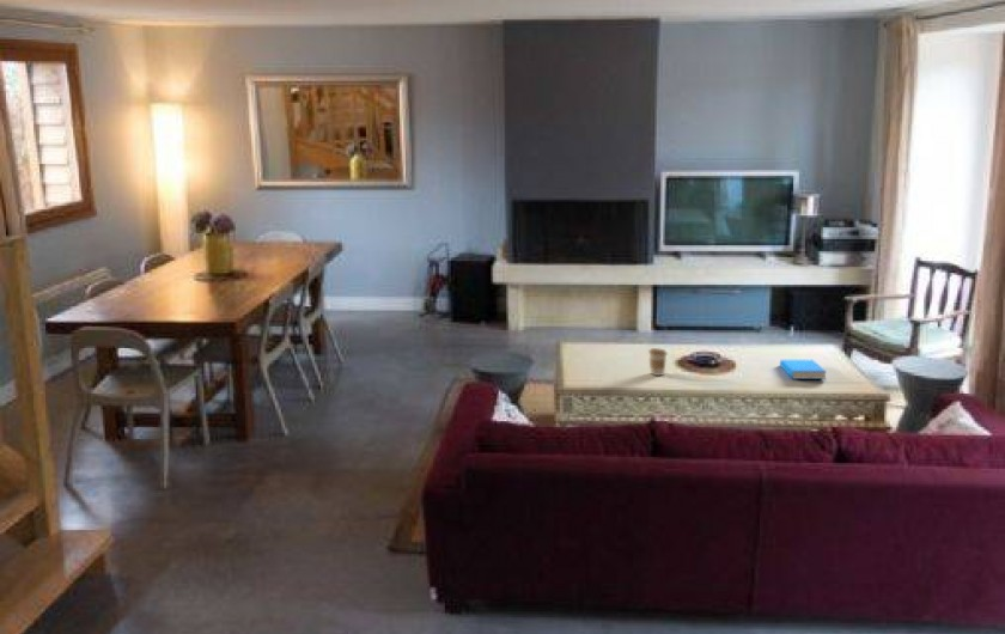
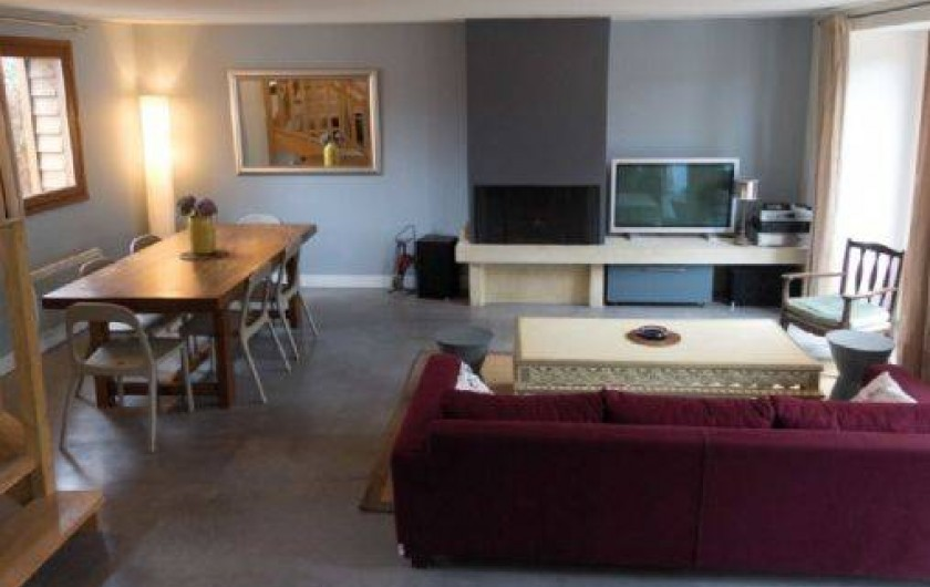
- coffee cup (657, 360)
- book (802, 368)
